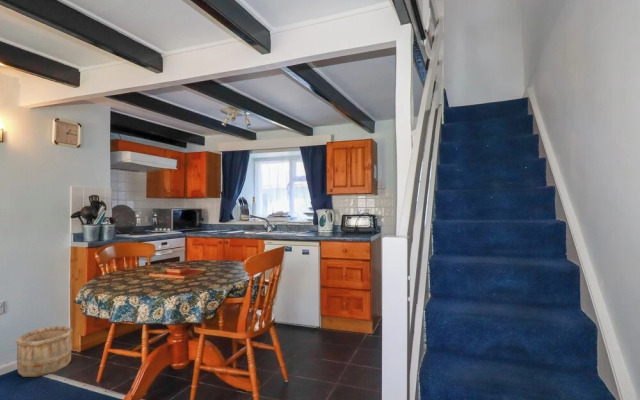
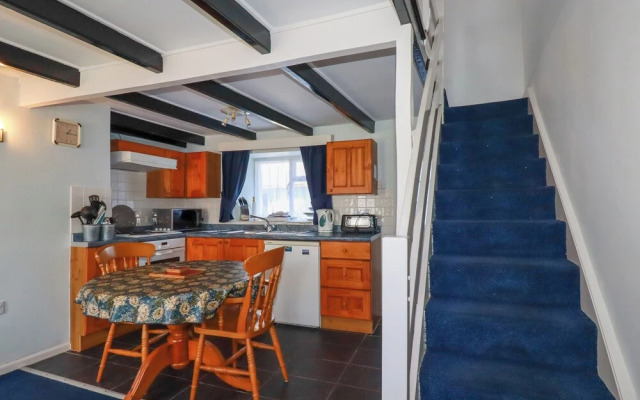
- wooden bucket (45, 350)
